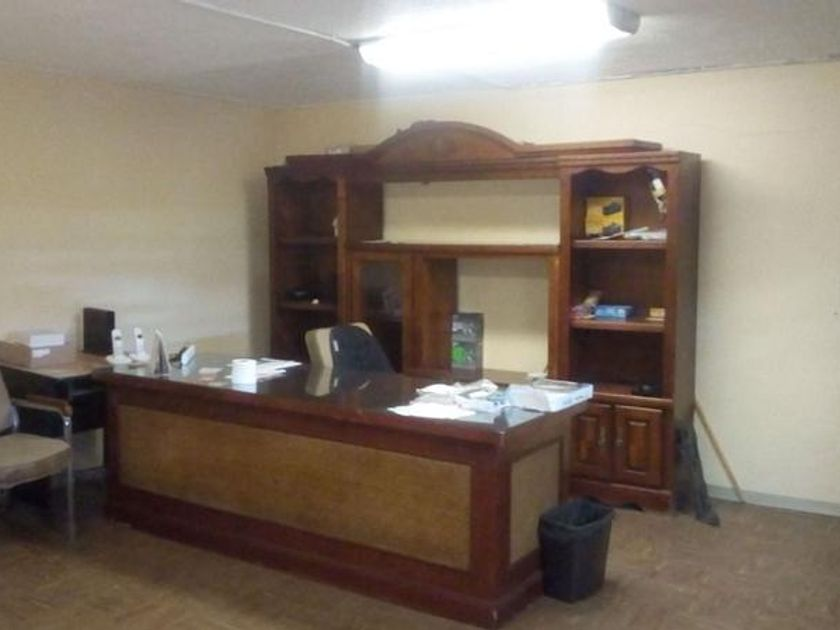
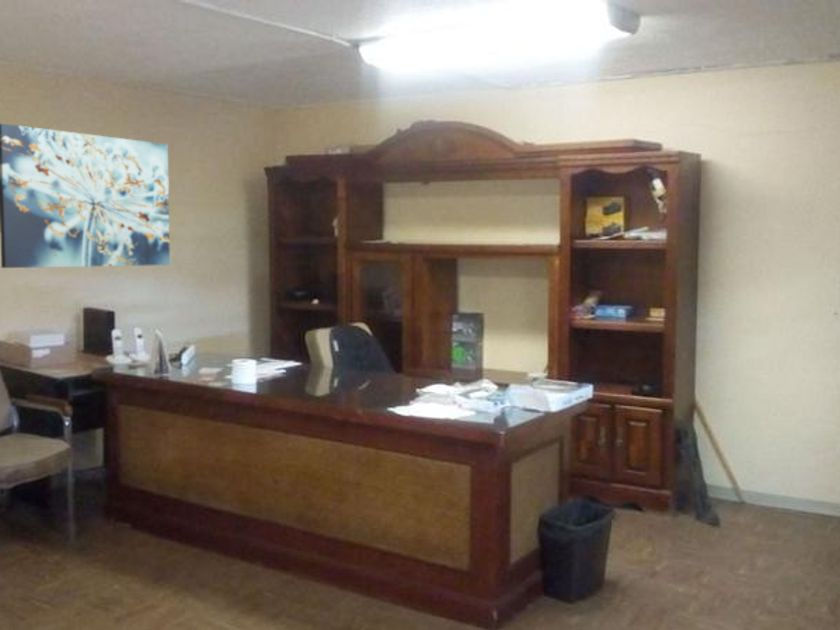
+ wall art (91, 200)
